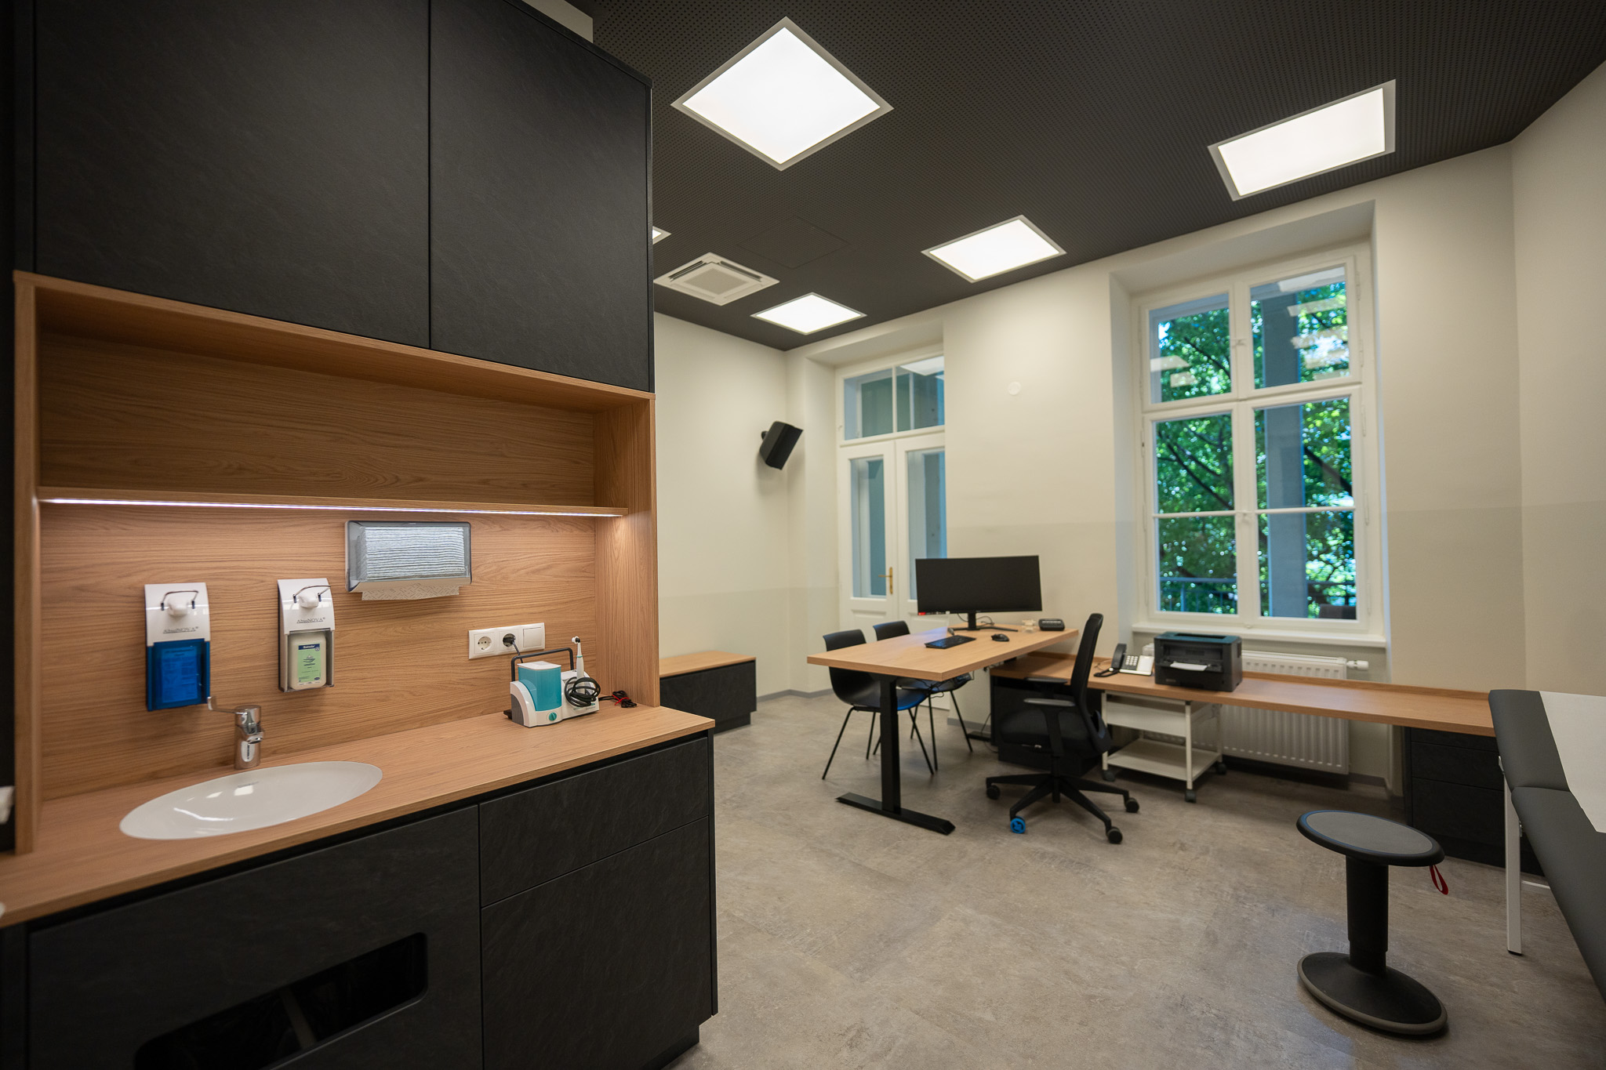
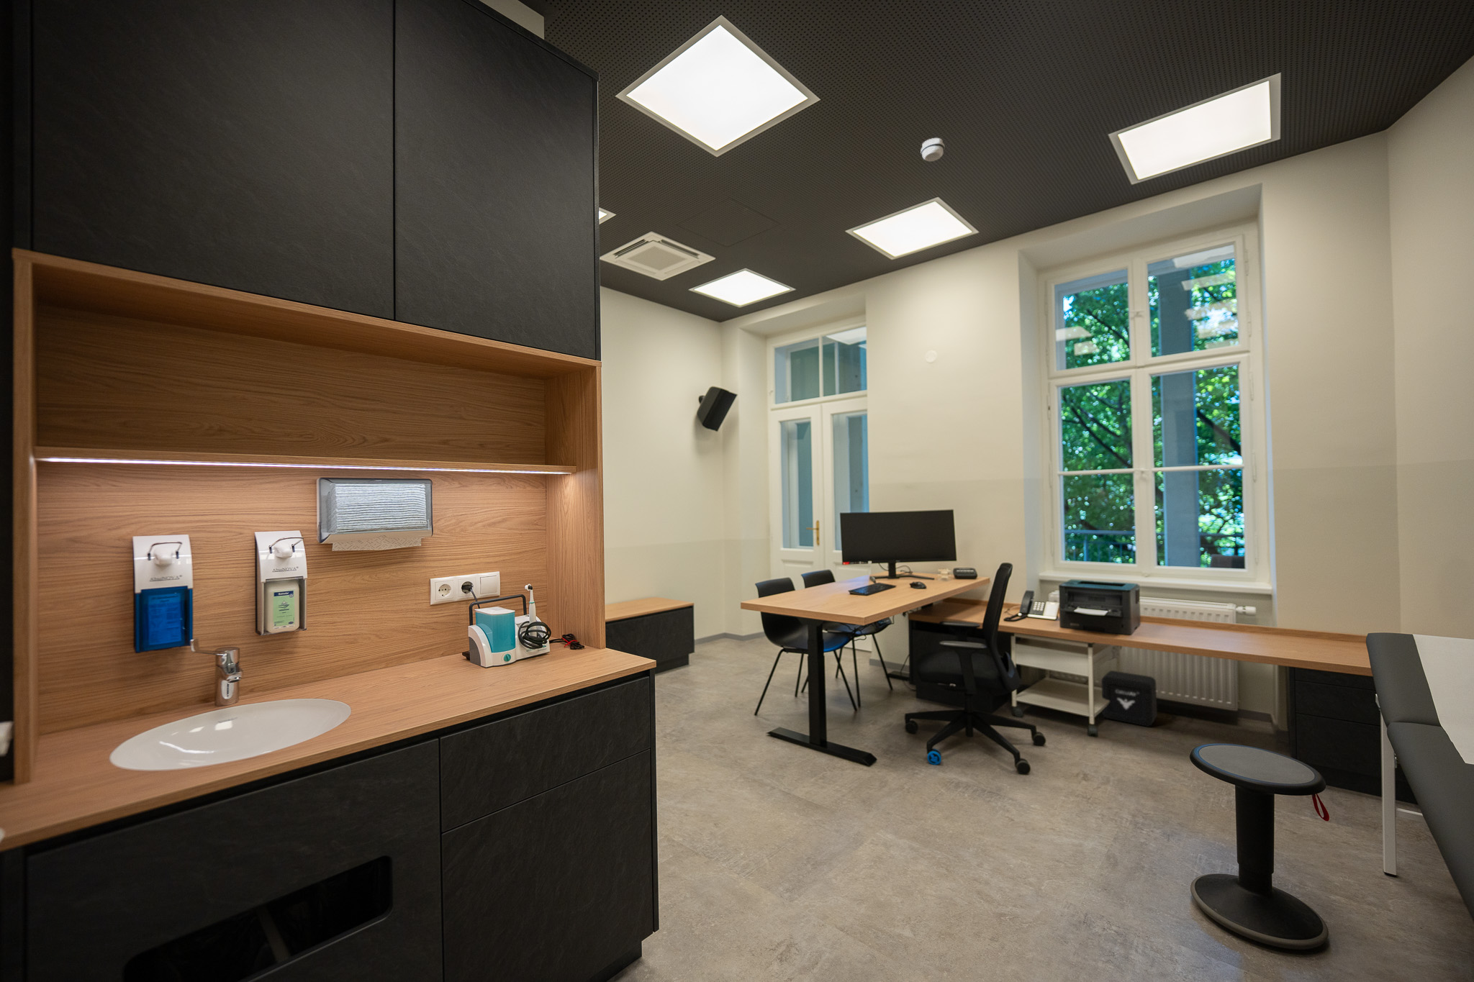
+ smoke detector (932, 150)
+ air purifier (1128, 698)
